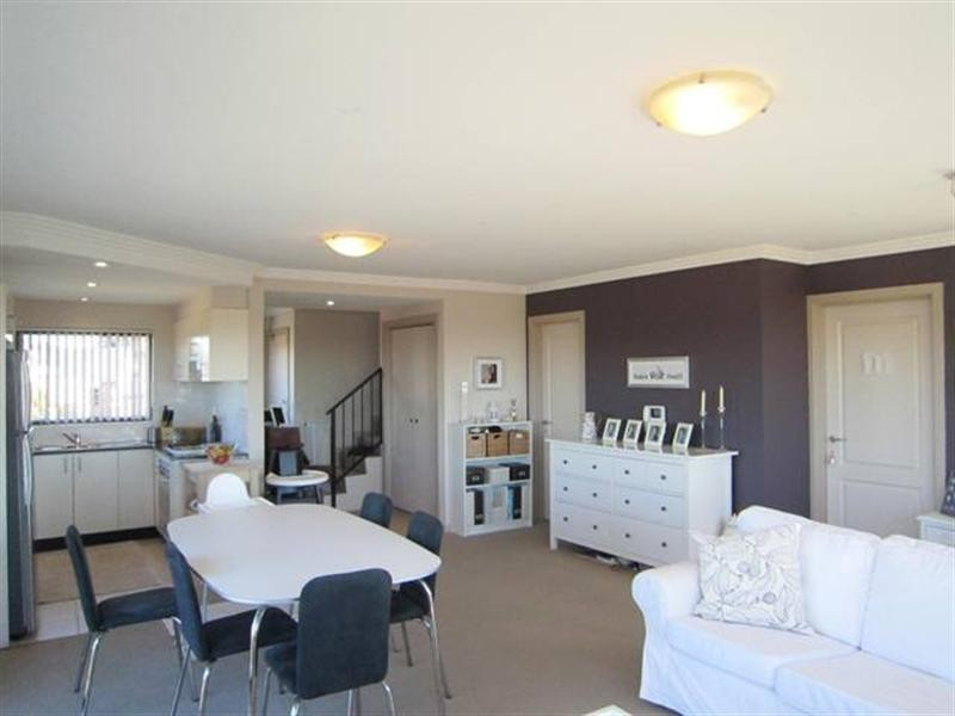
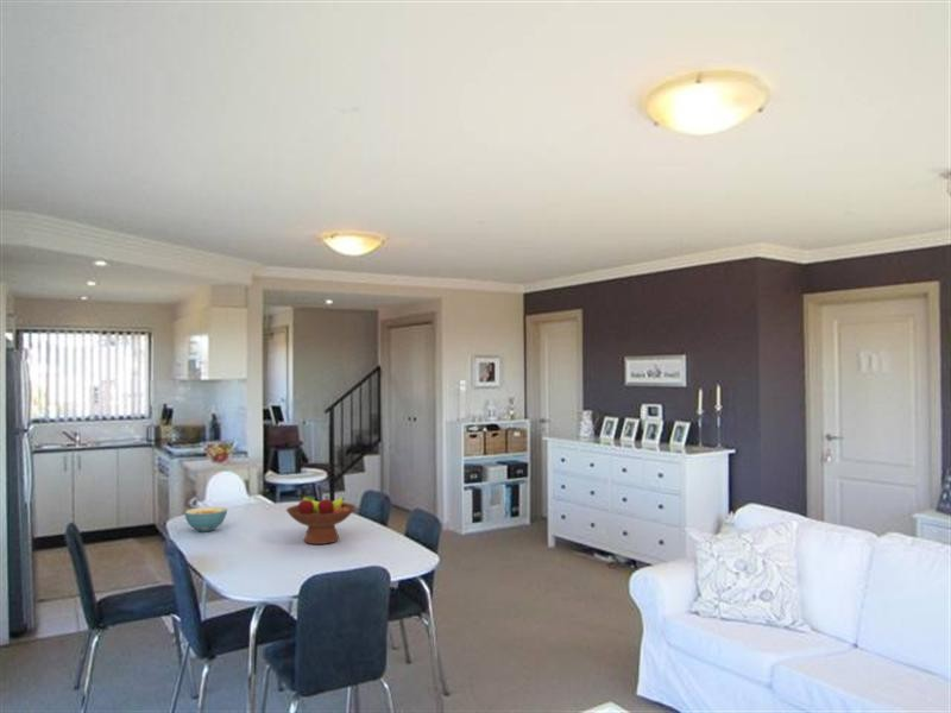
+ cereal bowl (206, 519)
+ fruit bowl (321, 517)
